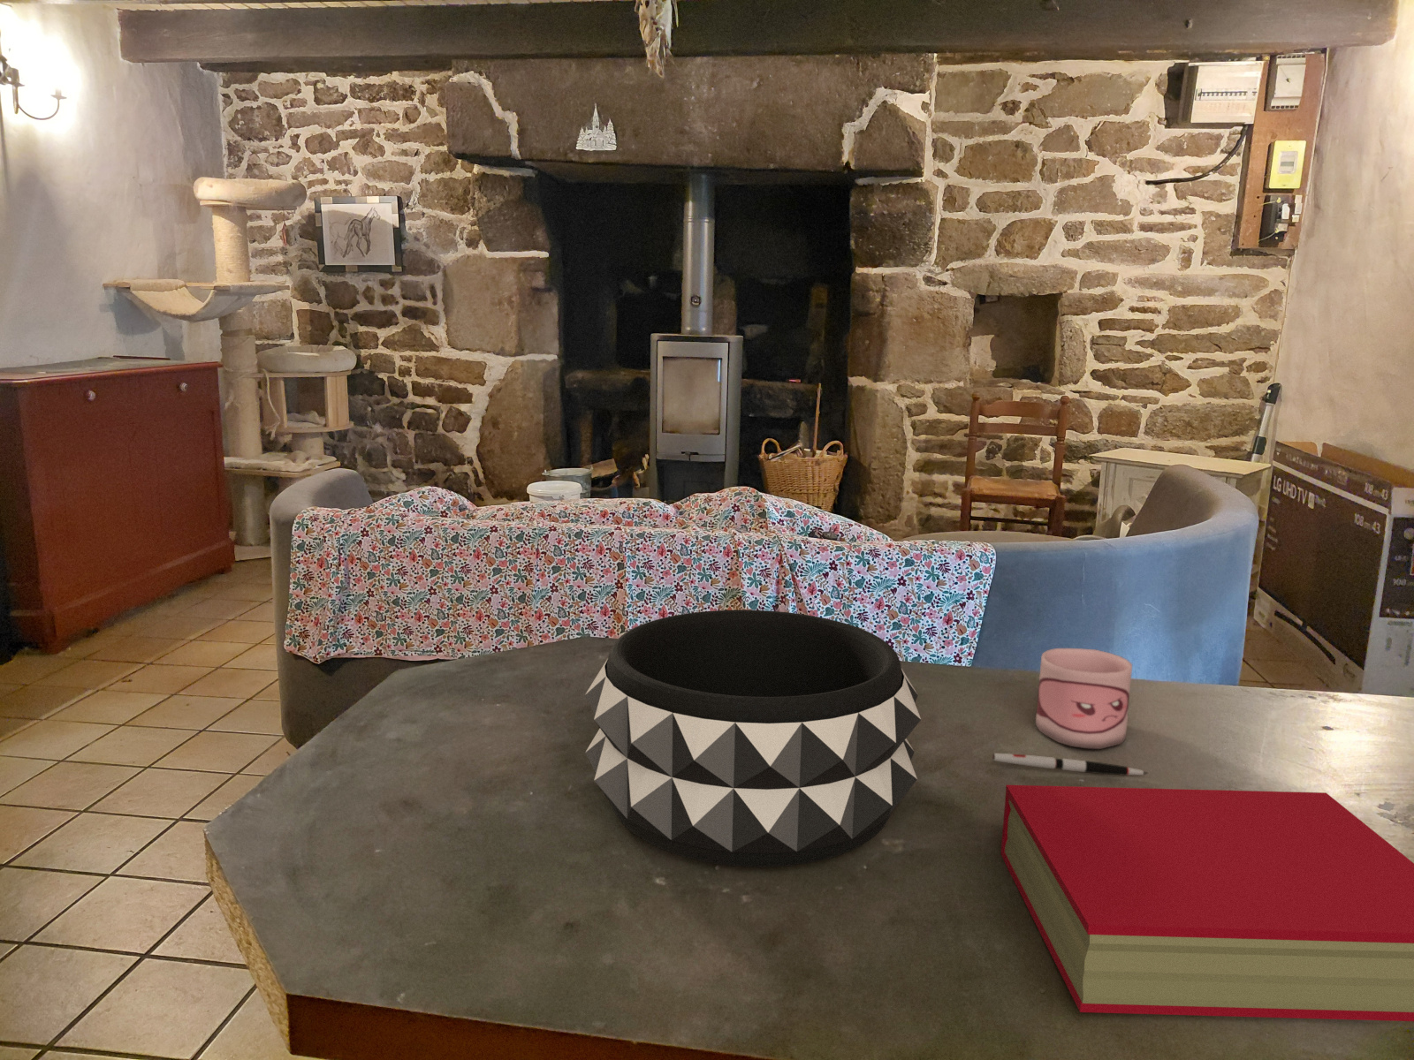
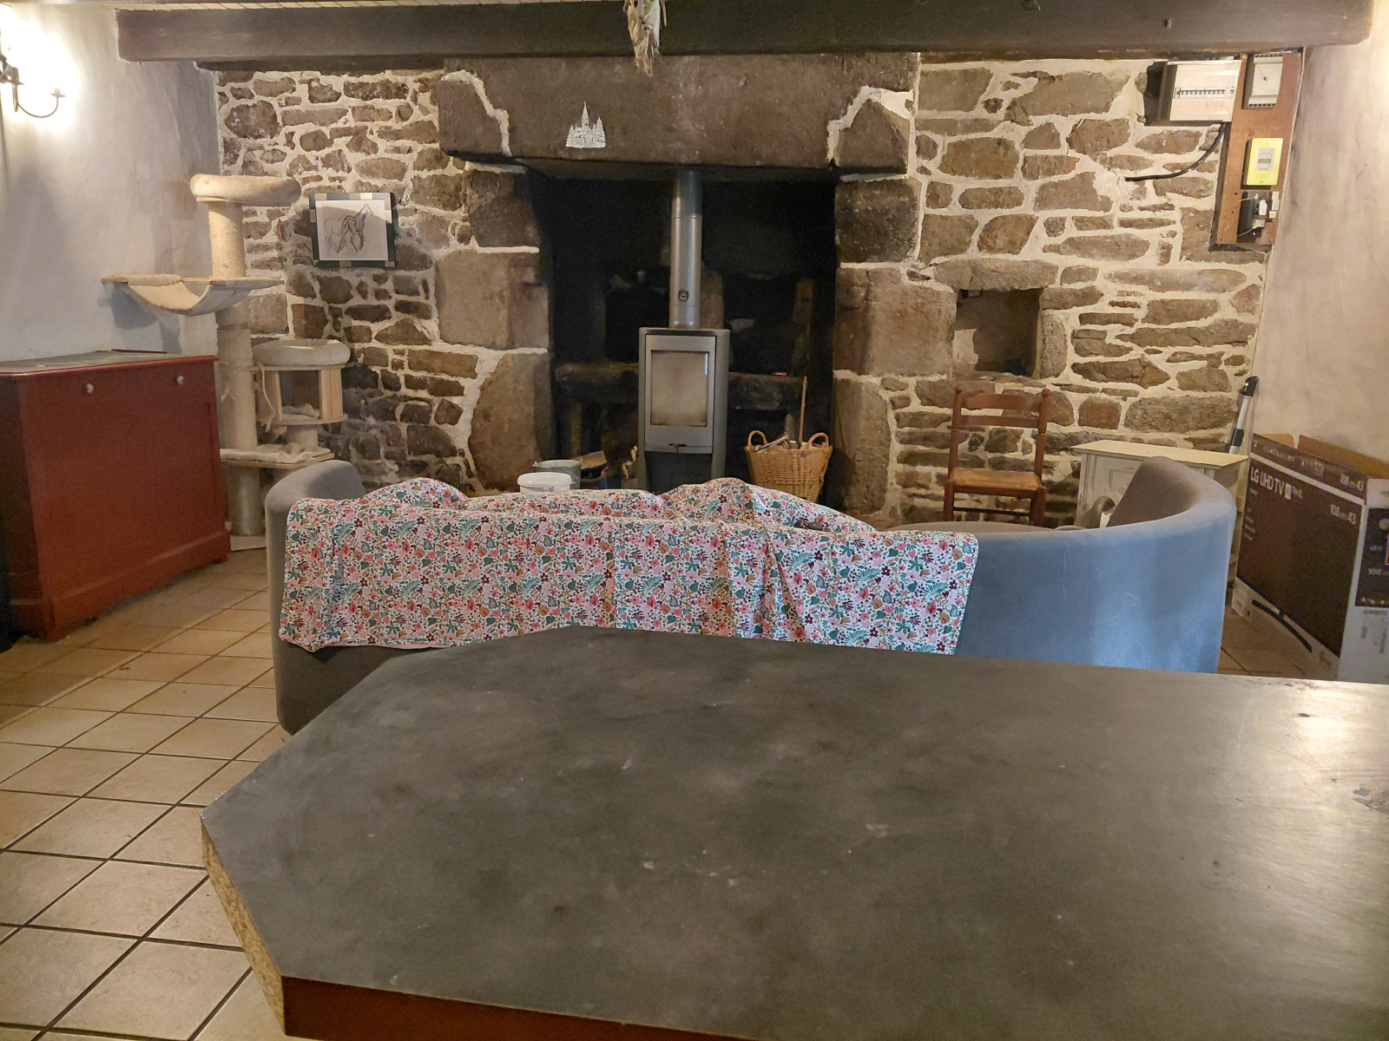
- decorative bowl (752, 724)
- book (1218, 890)
- mug (1082, 691)
- pen (1069, 764)
